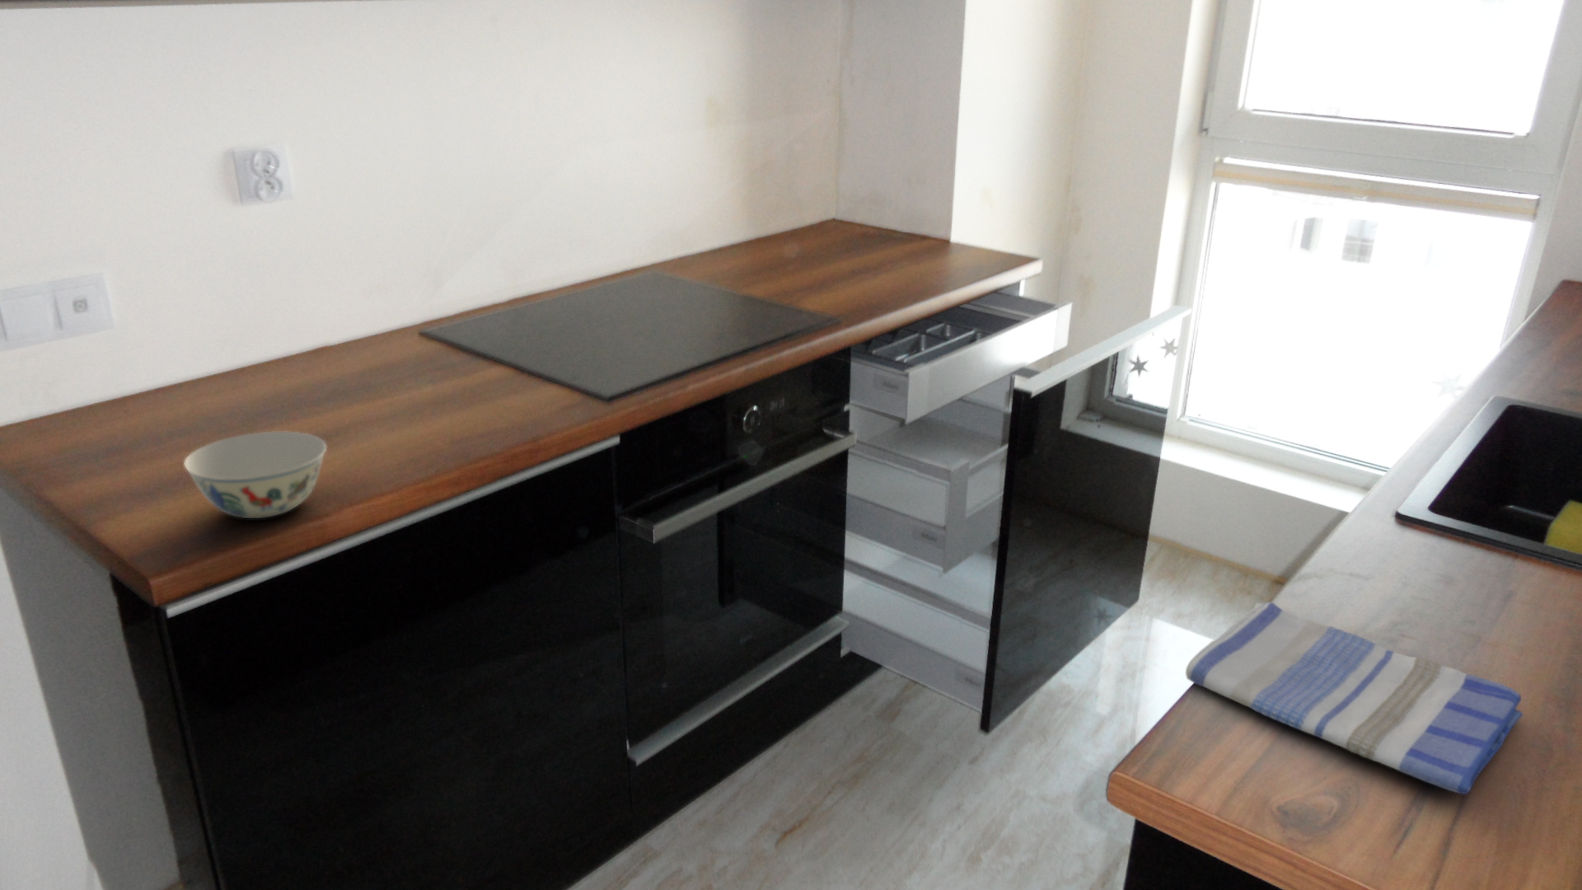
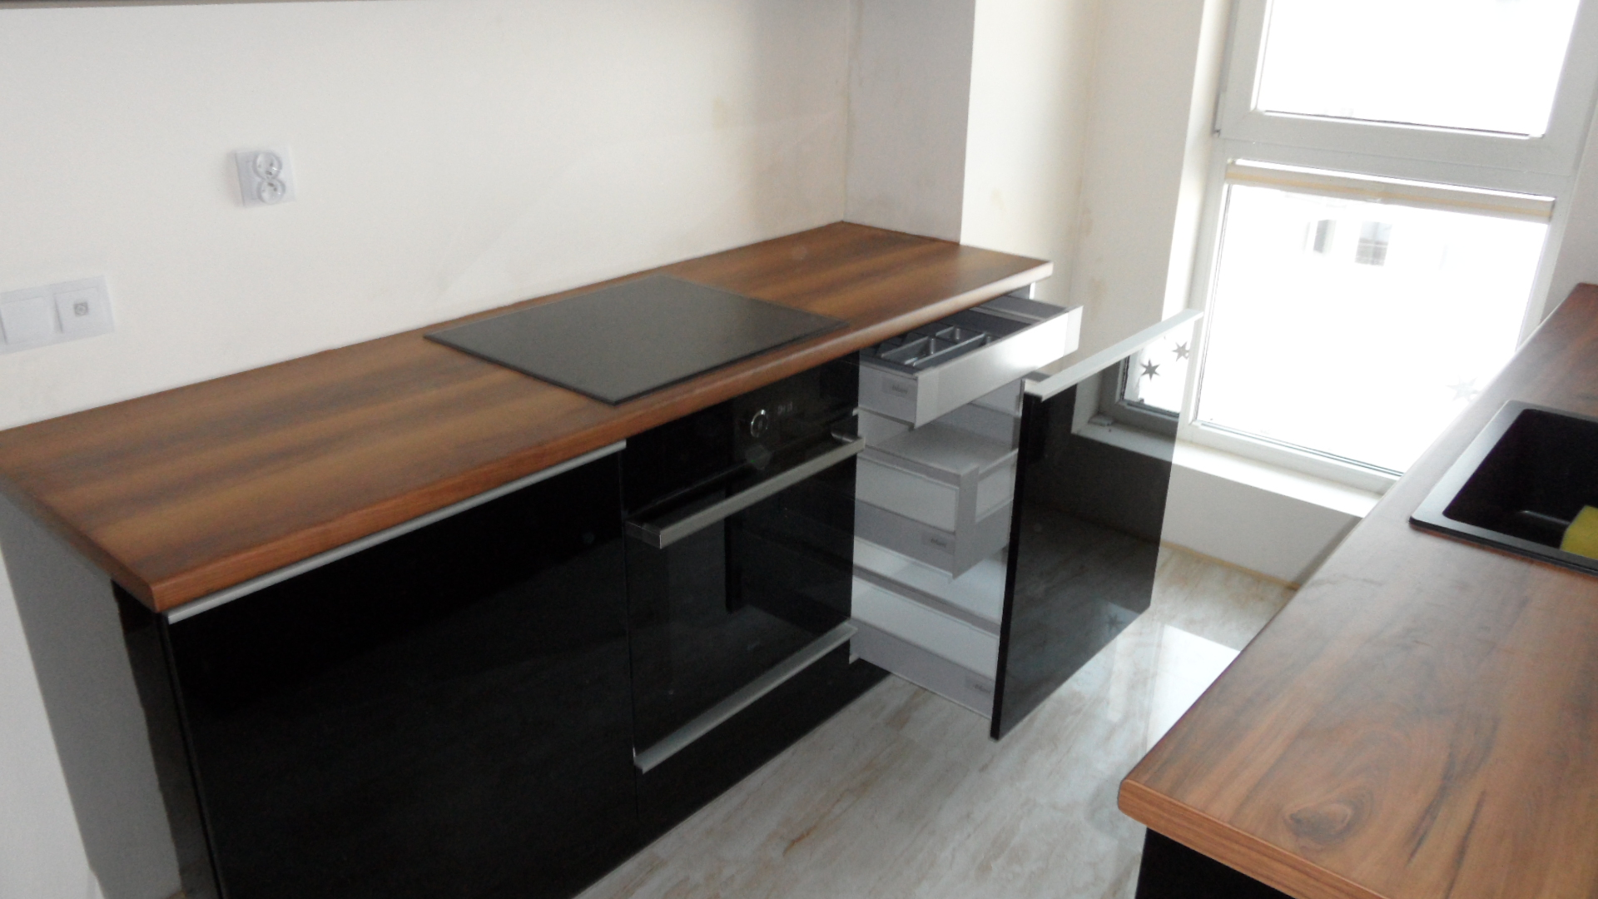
- dish towel (1348, 685)
- chinaware (261, 479)
